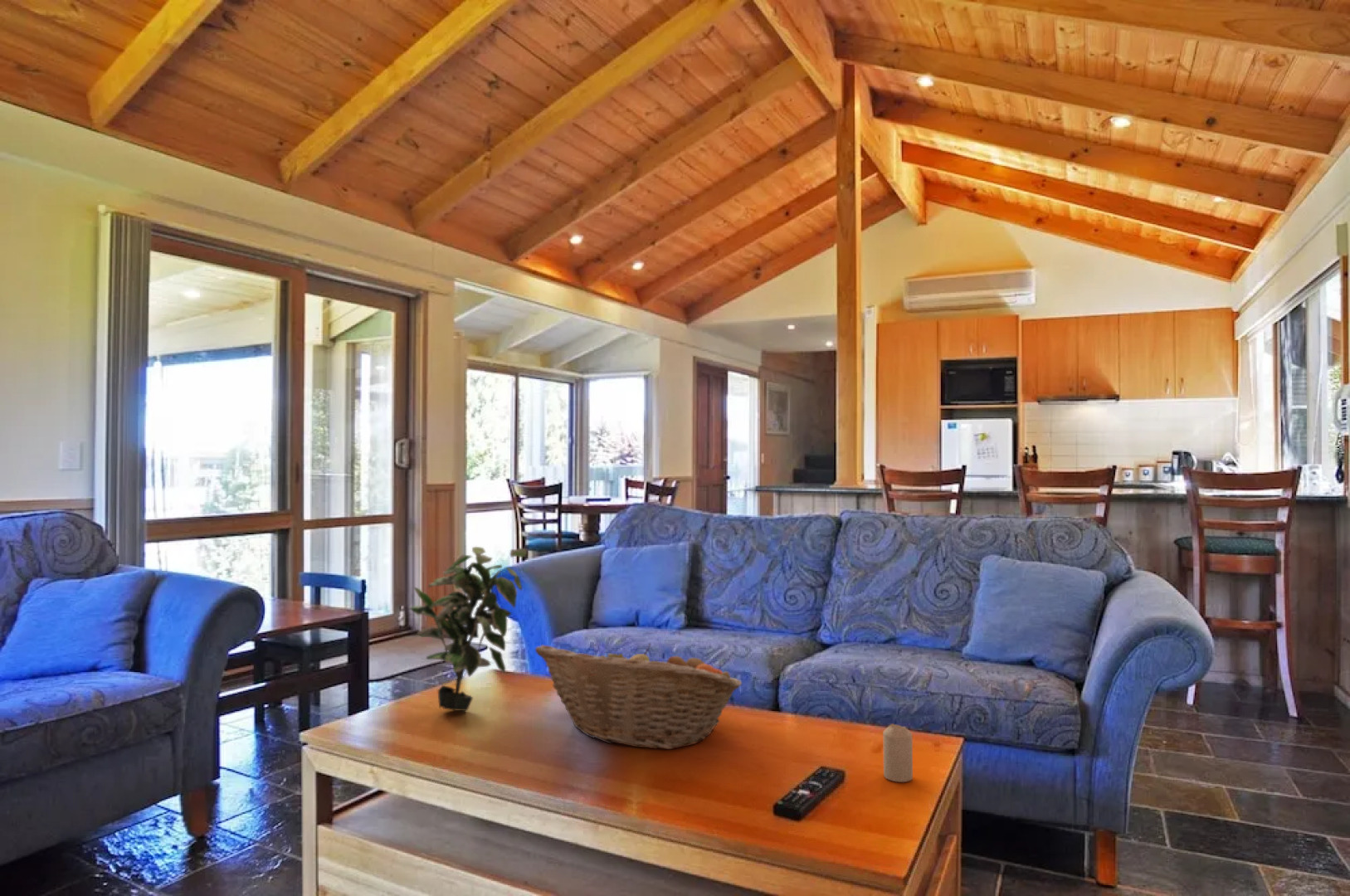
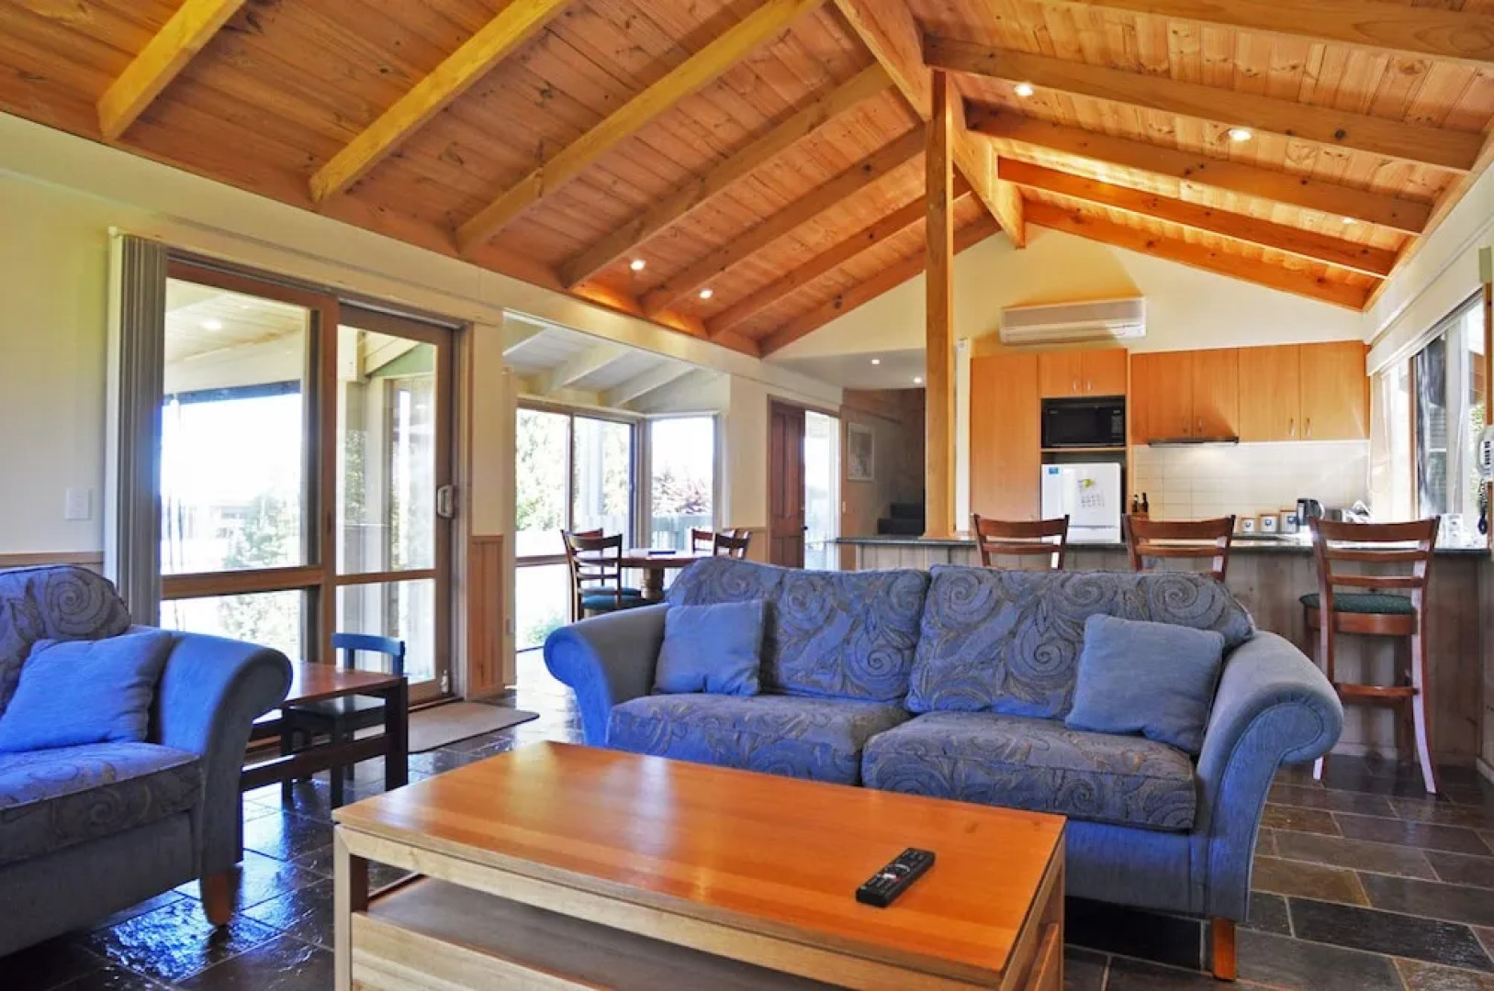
- potted plant (471, 626)
- fruit basket (636, 683)
- candle (898, 751)
